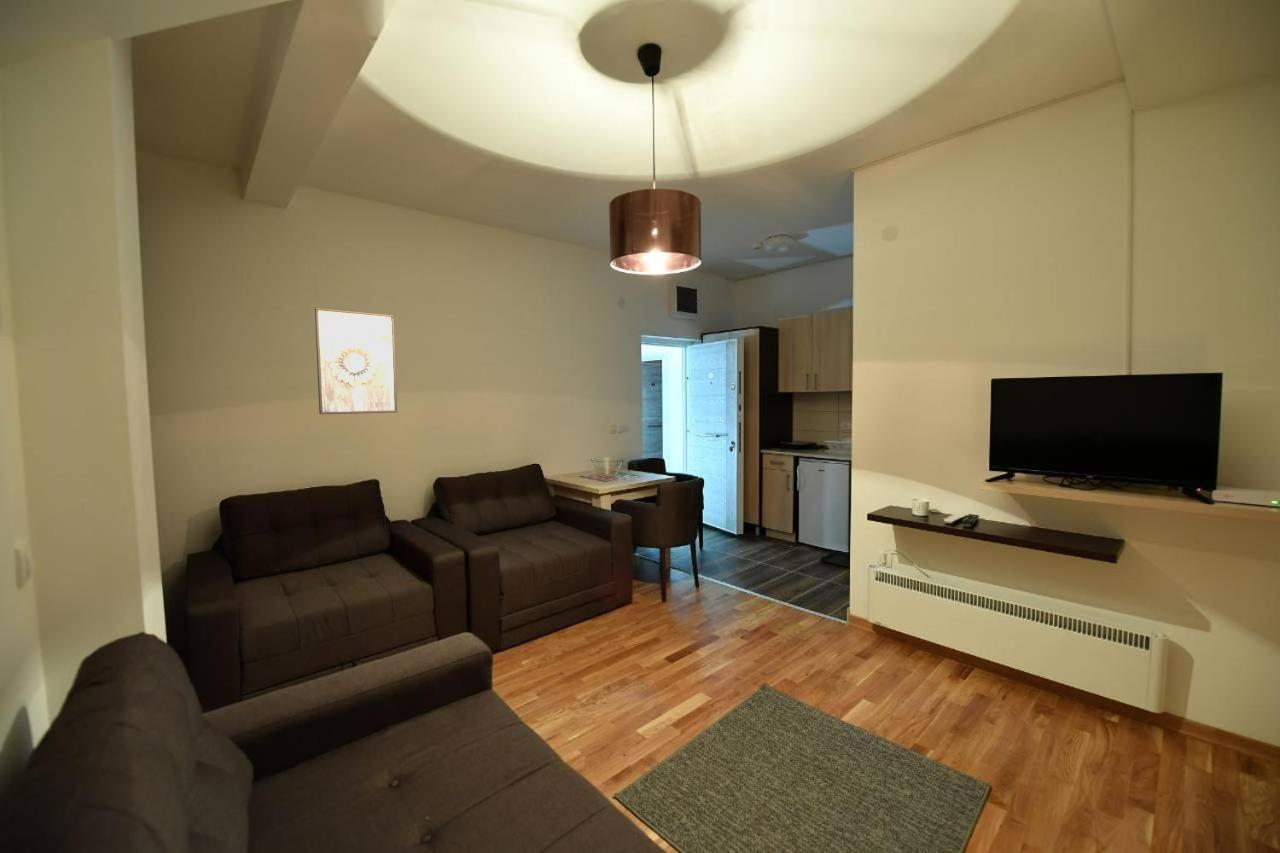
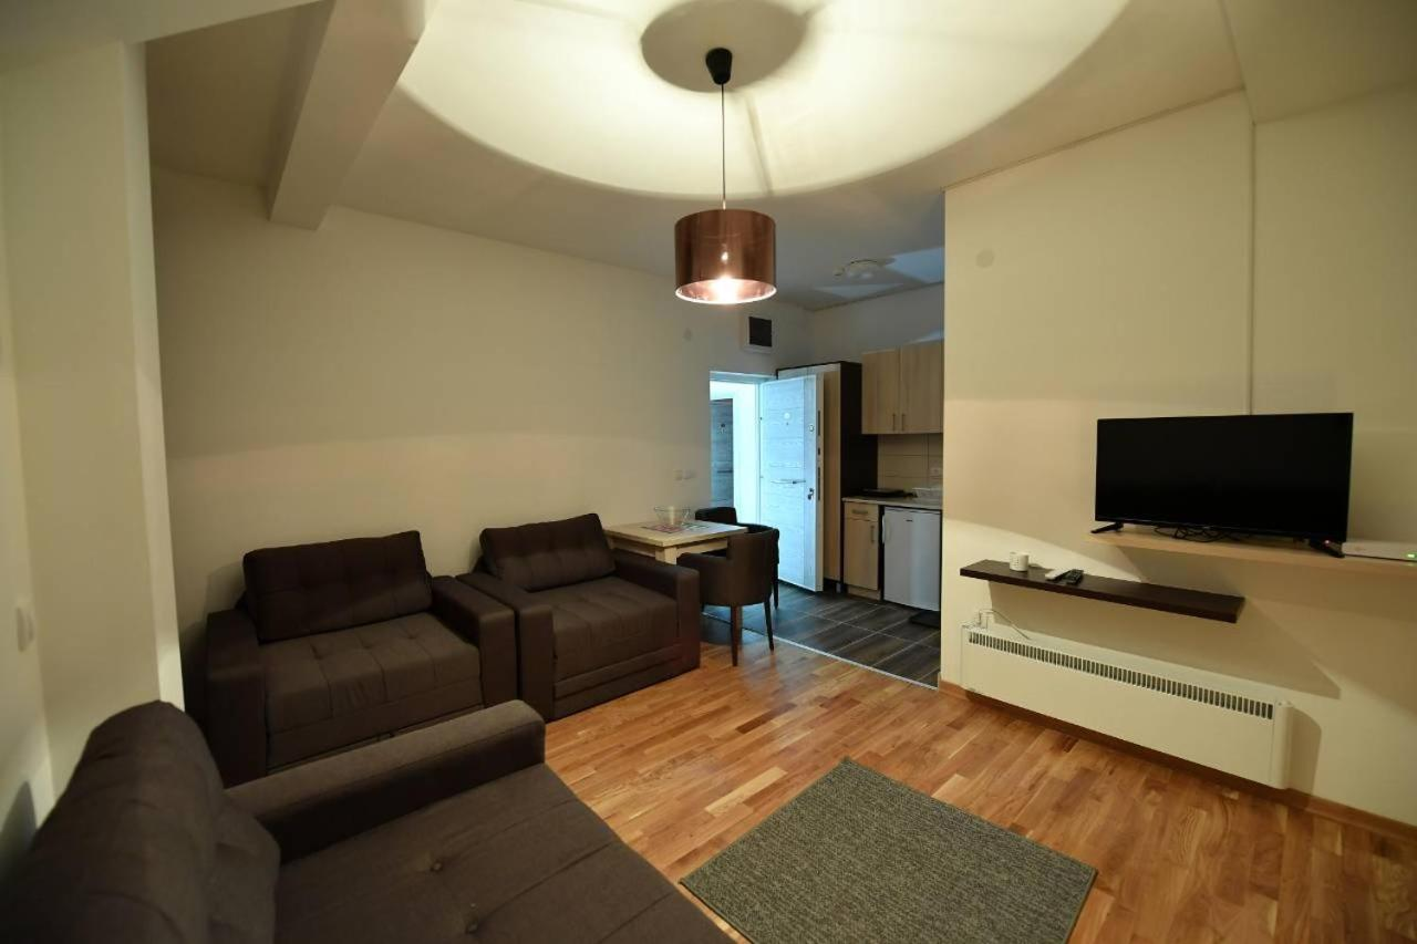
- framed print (358, 362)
